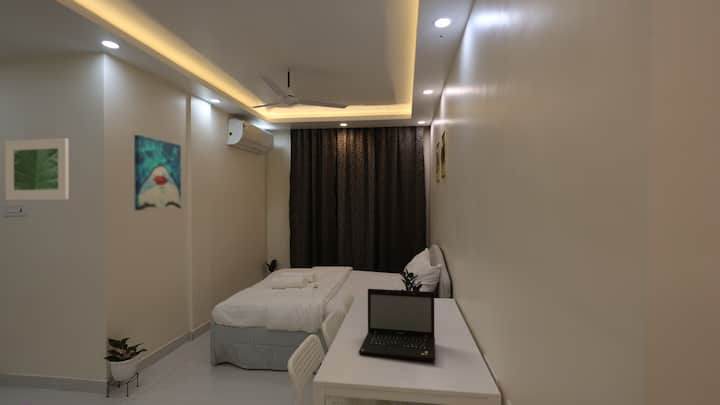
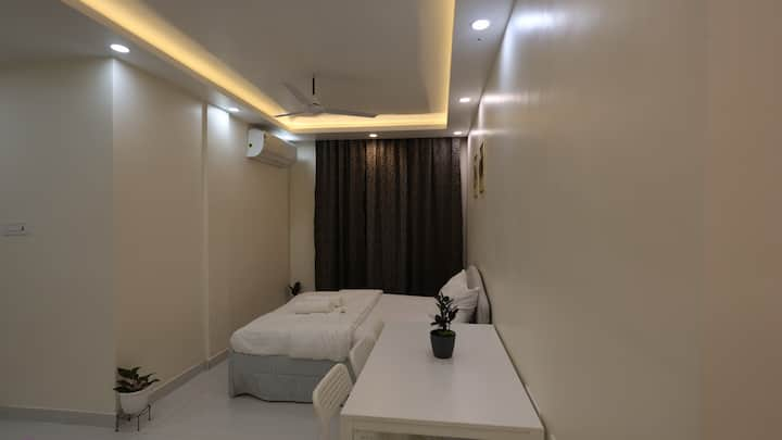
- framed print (36, 169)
- wall art (159, 175)
- laptop (398, 322)
